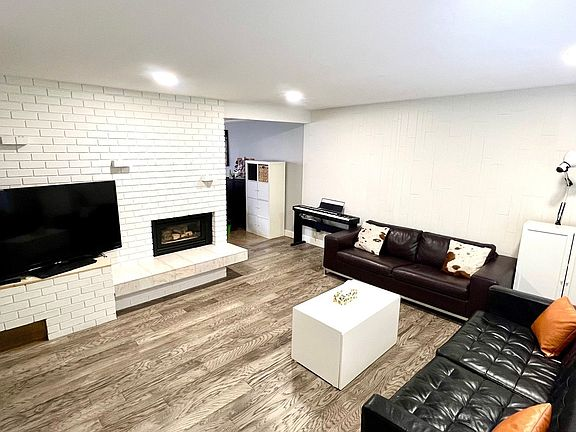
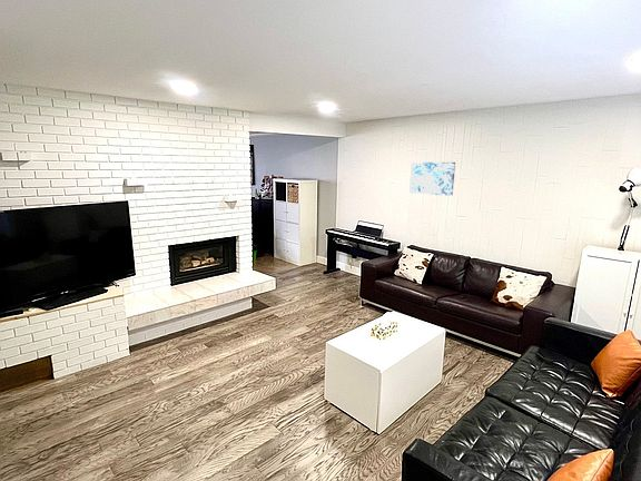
+ wall art (431, 178)
